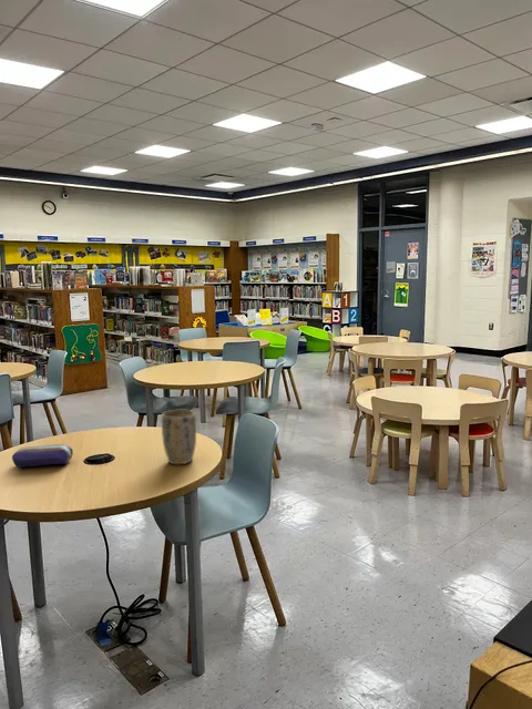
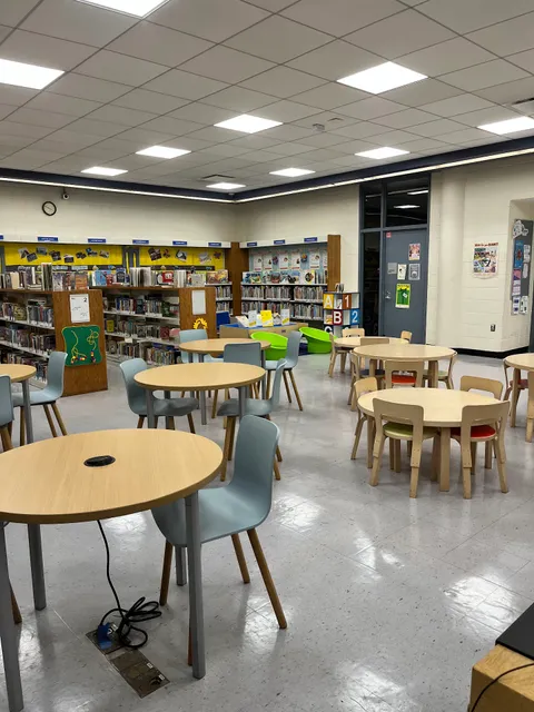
- plant pot (178, 436)
- pencil case (42, 455)
